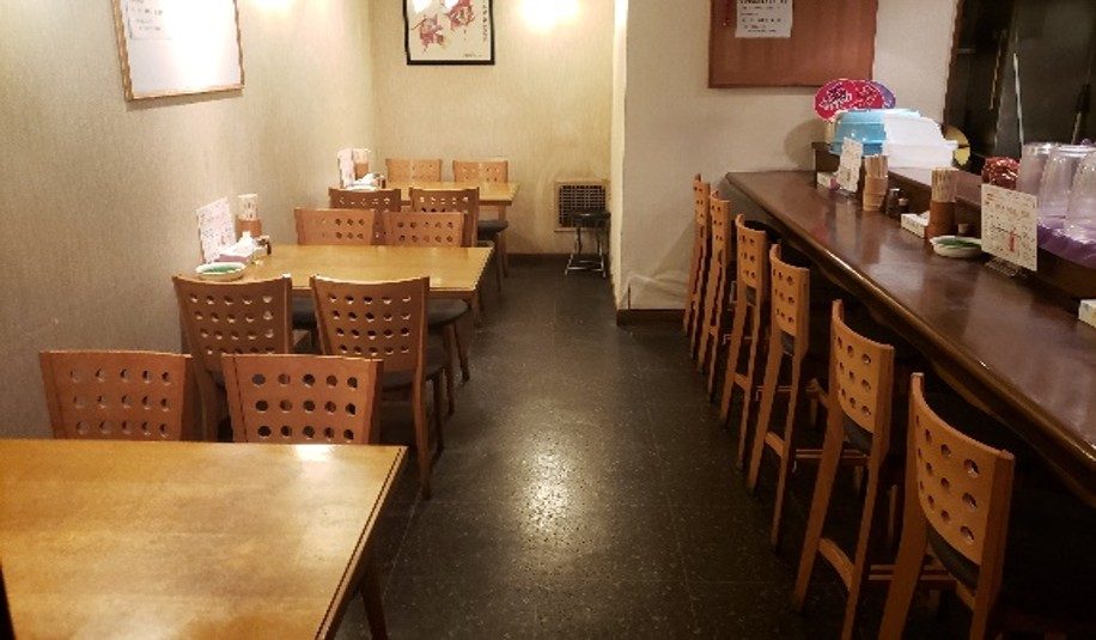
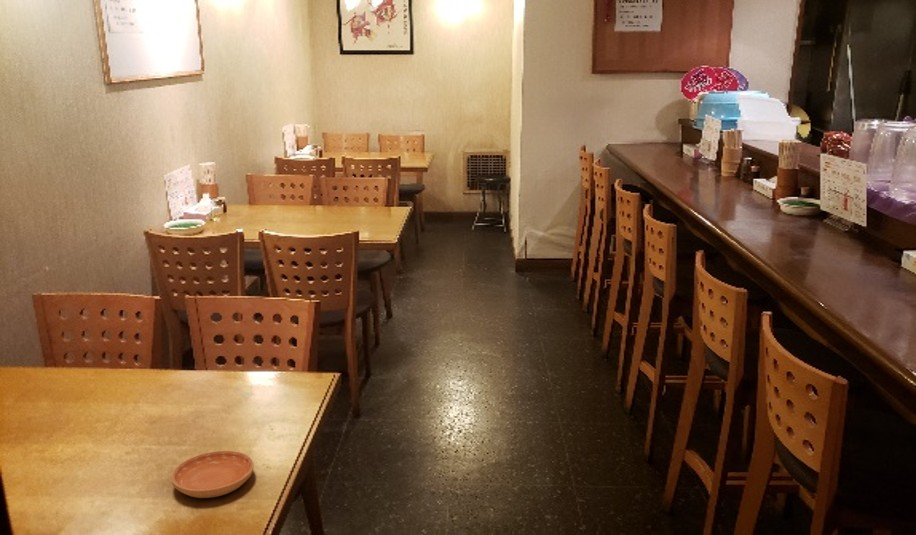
+ saucer (213, 475)
